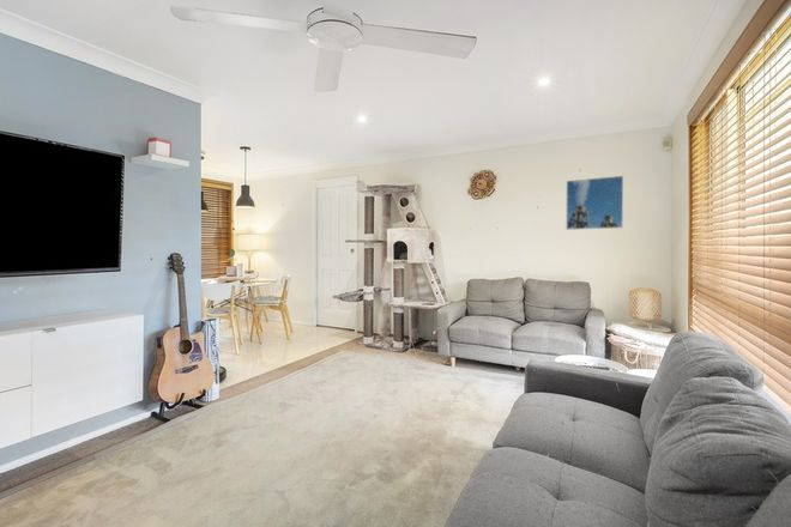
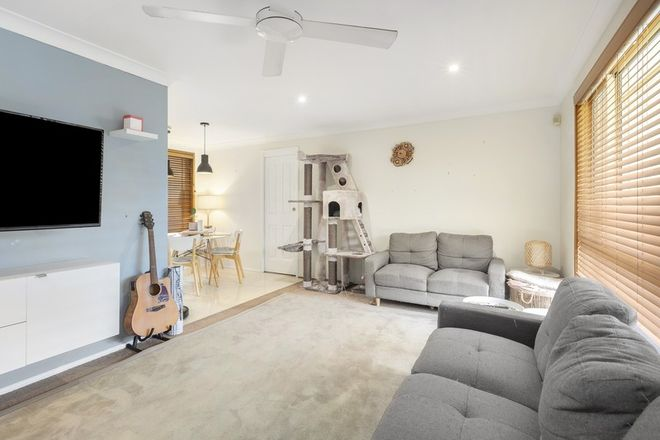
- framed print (593, 204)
